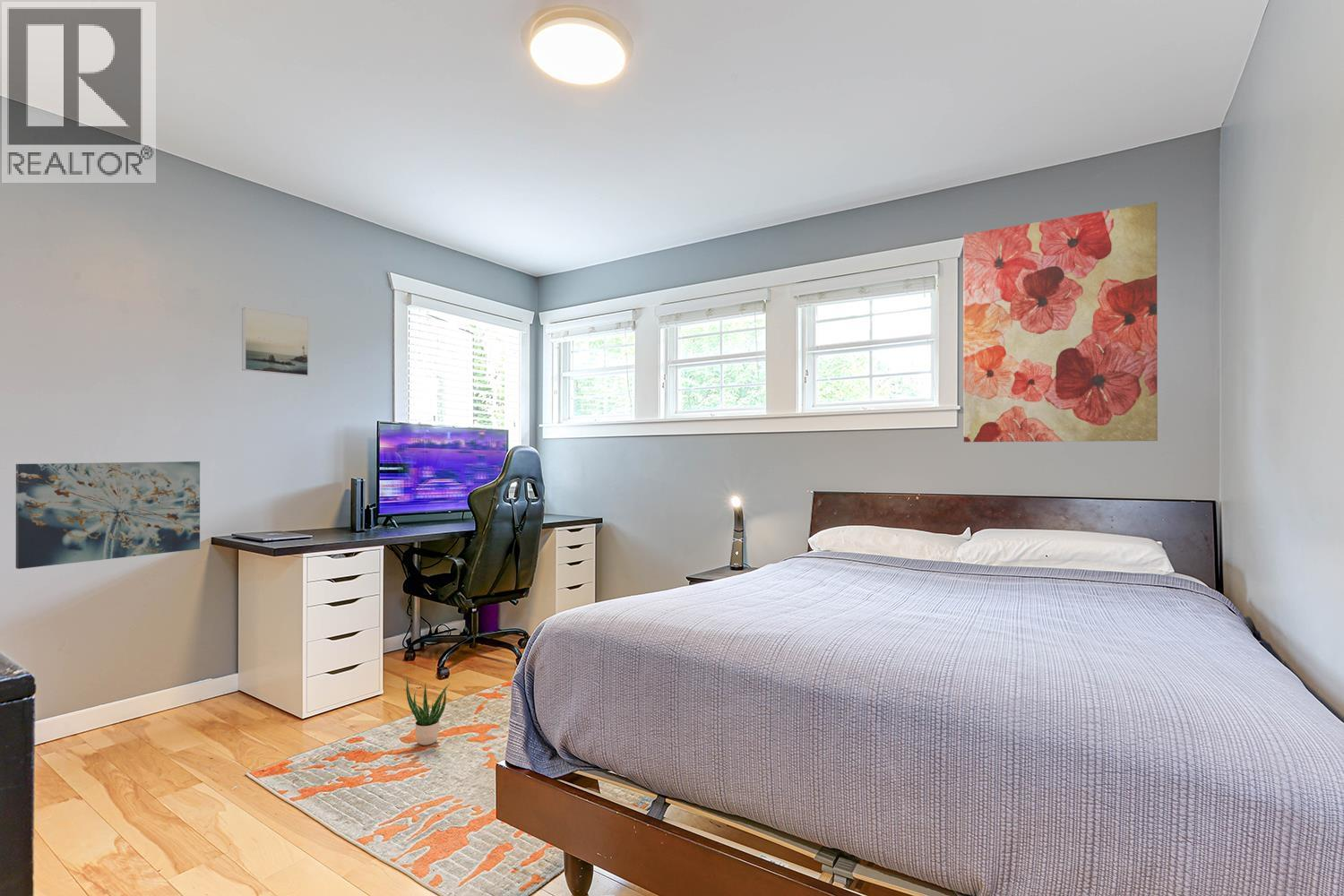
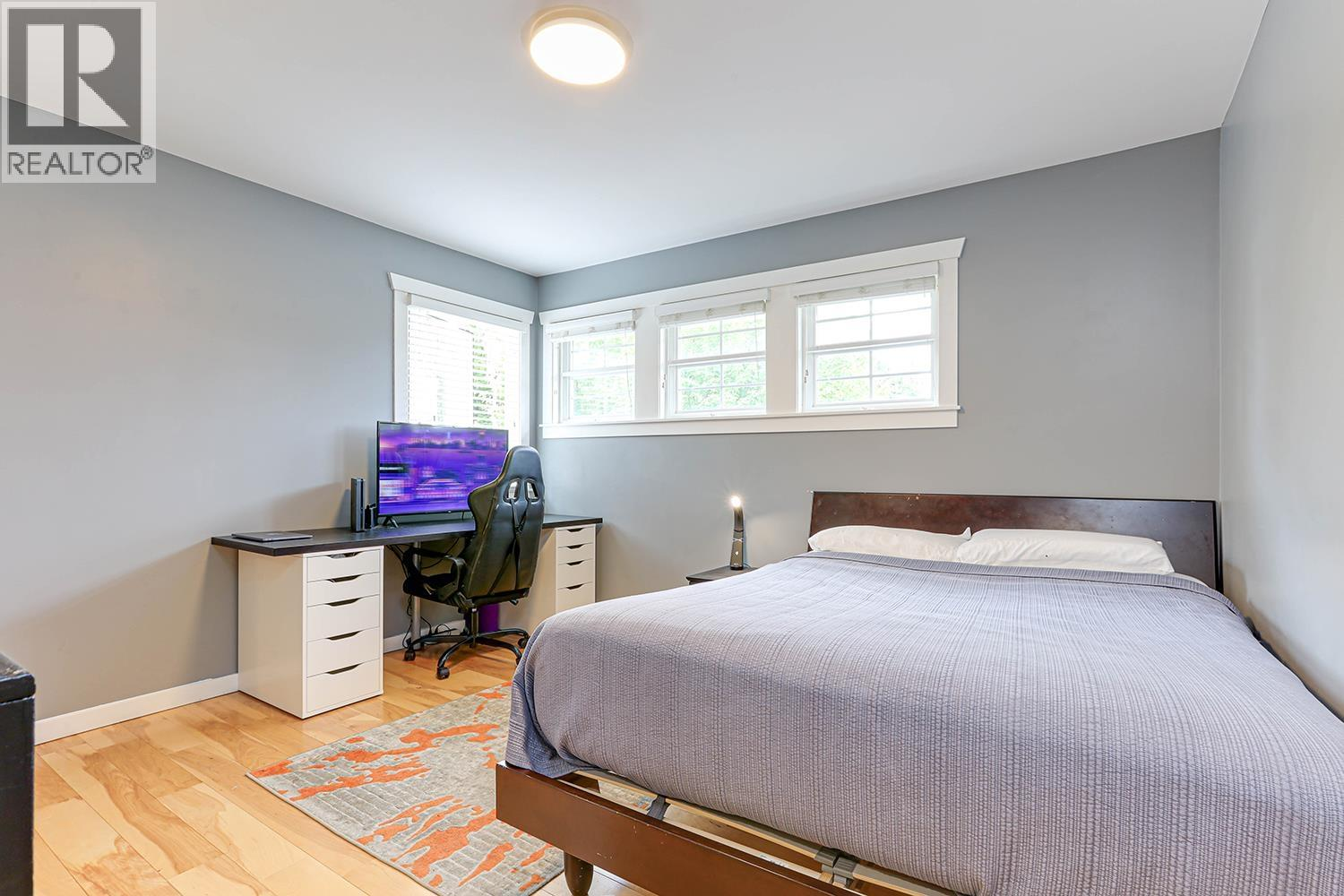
- wall art (116, 510)
- wall art (1054, 331)
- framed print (276, 343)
- potted plant (426, 710)
